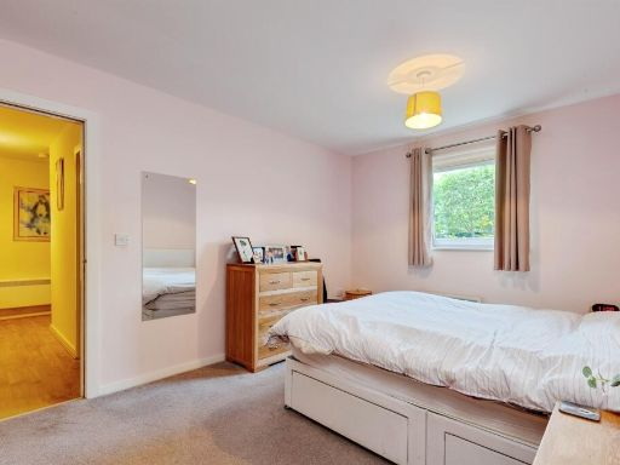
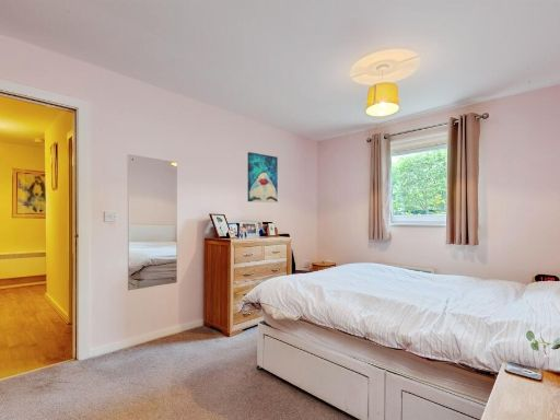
+ wall art (262, 178)
